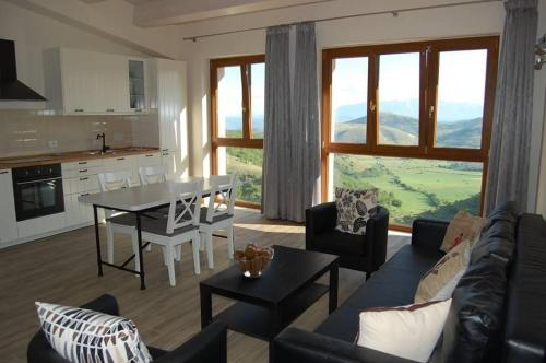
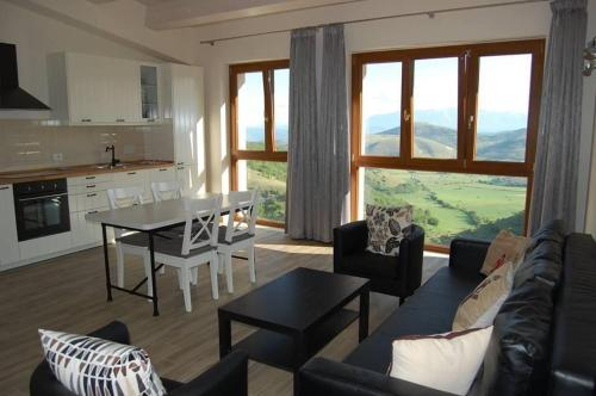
- fruit basket (252, 259)
